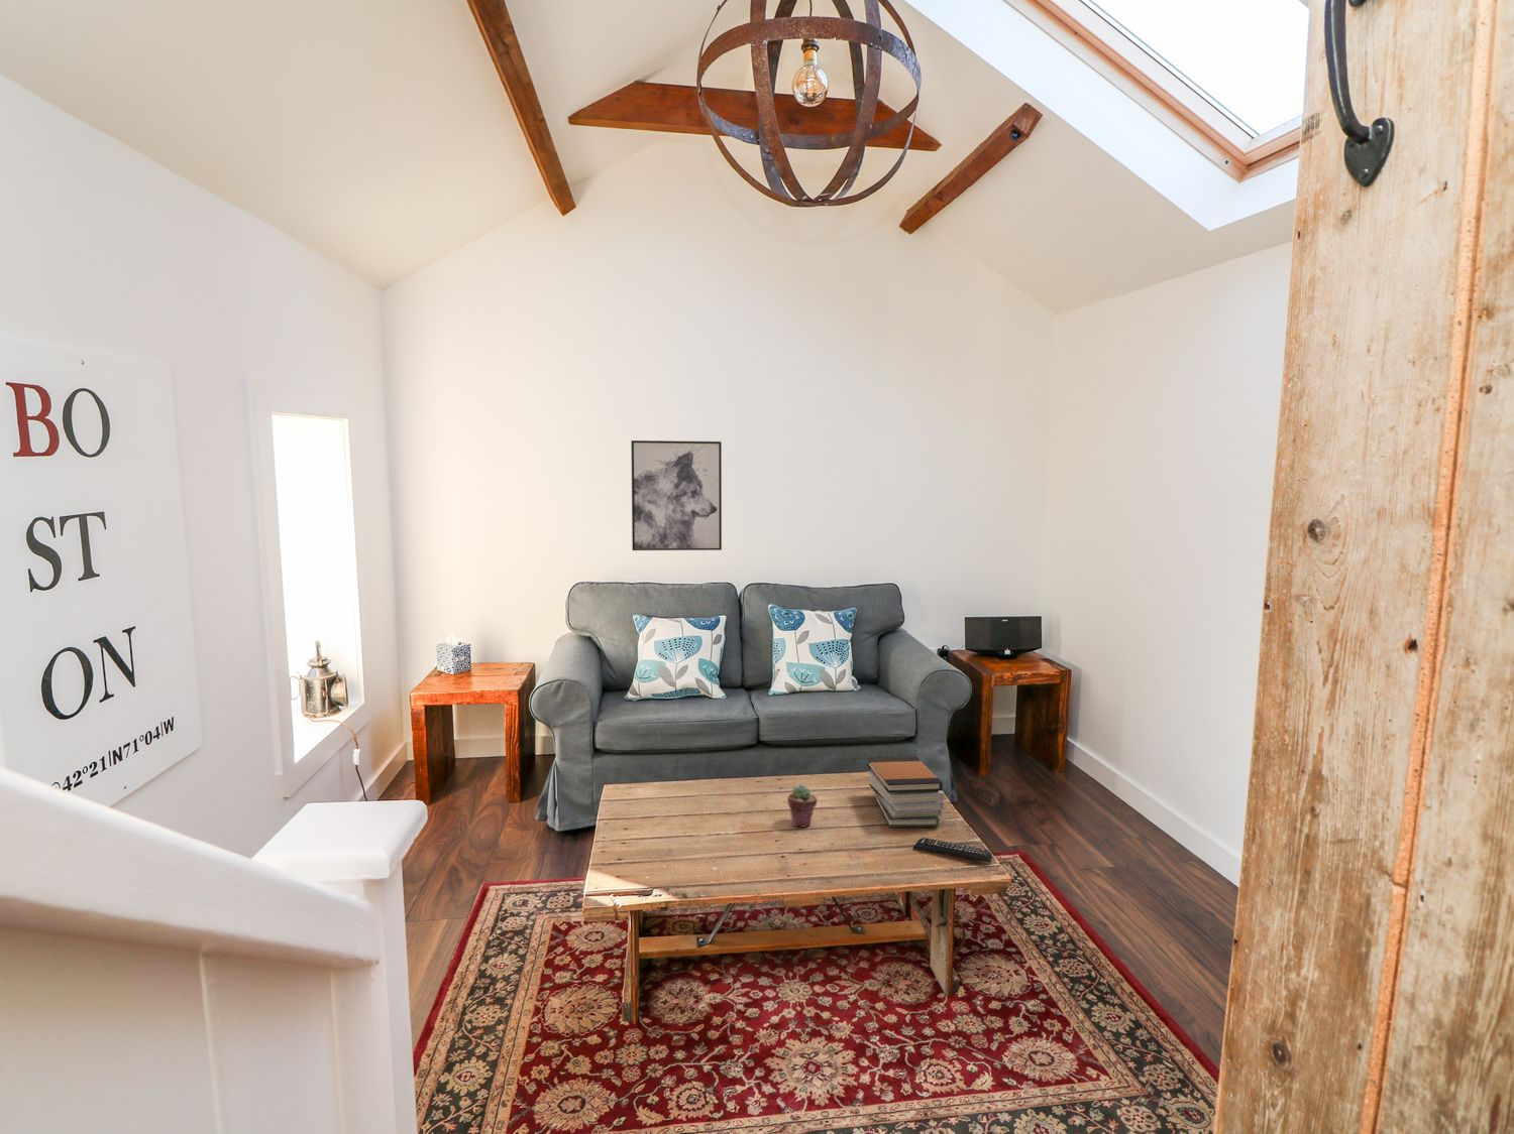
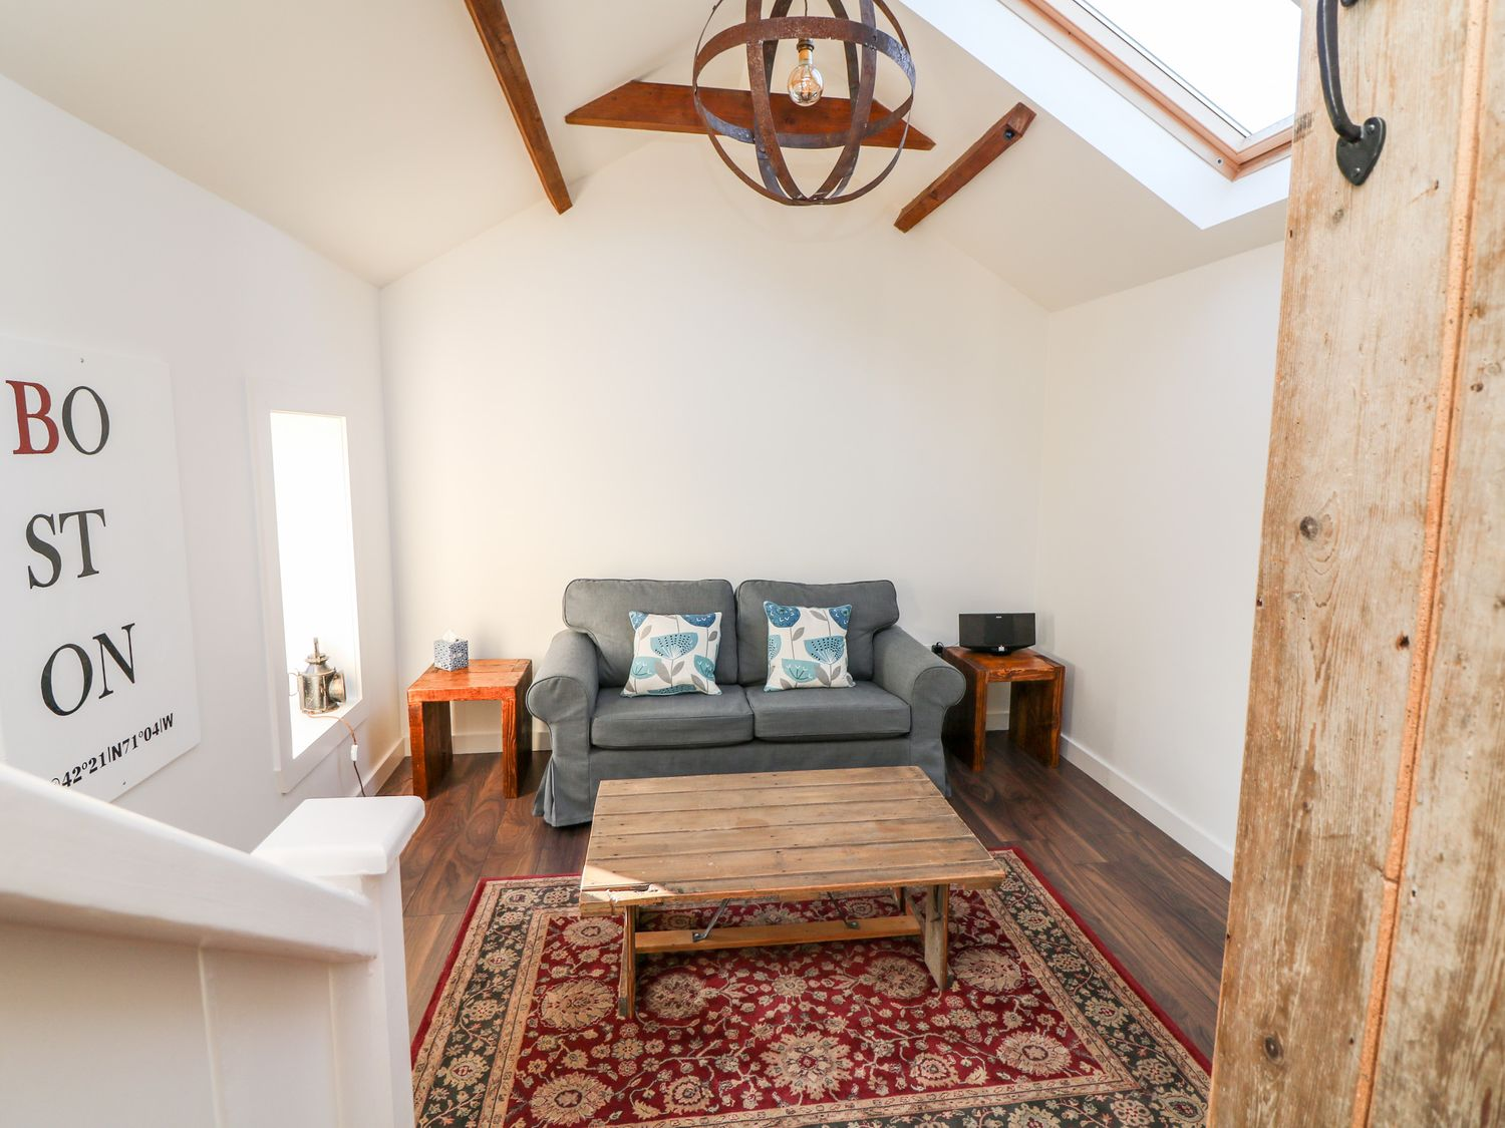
- potted succulent (801, 804)
- remote control (951, 849)
- wall art (676, 496)
- book stack (904, 790)
